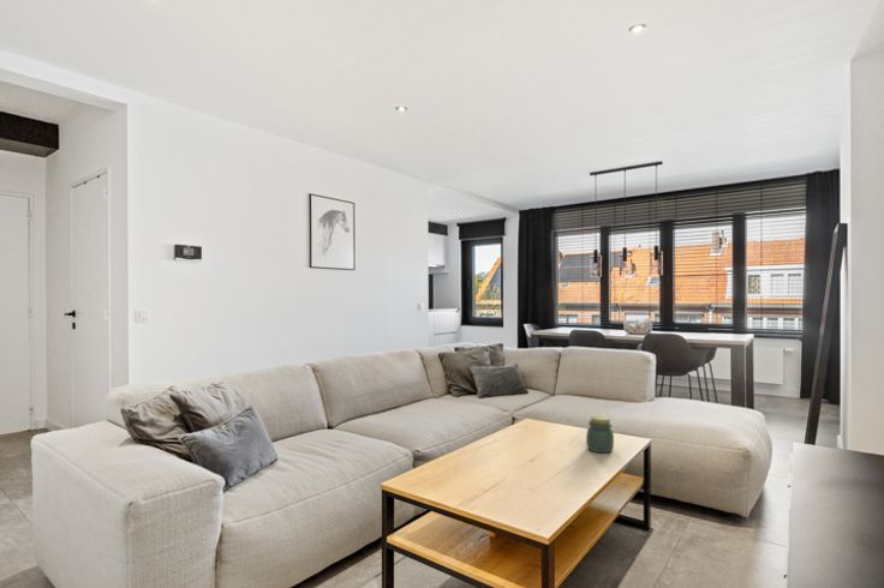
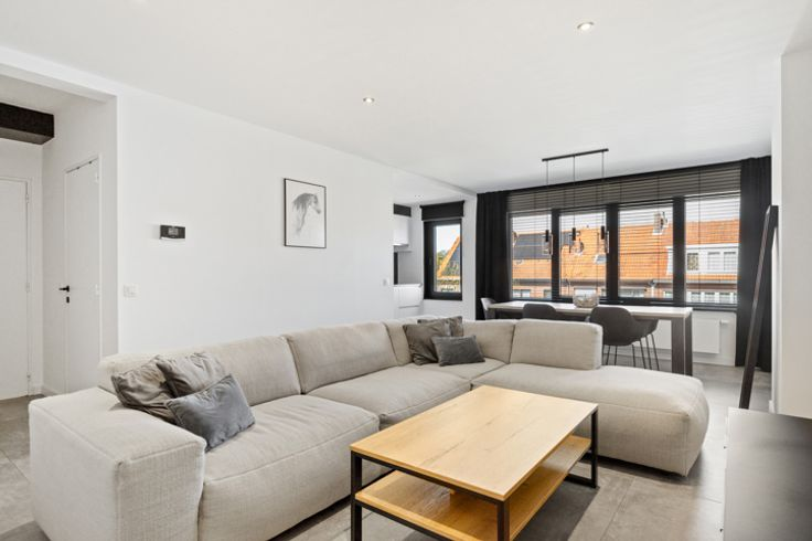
- jar (599, 432)
